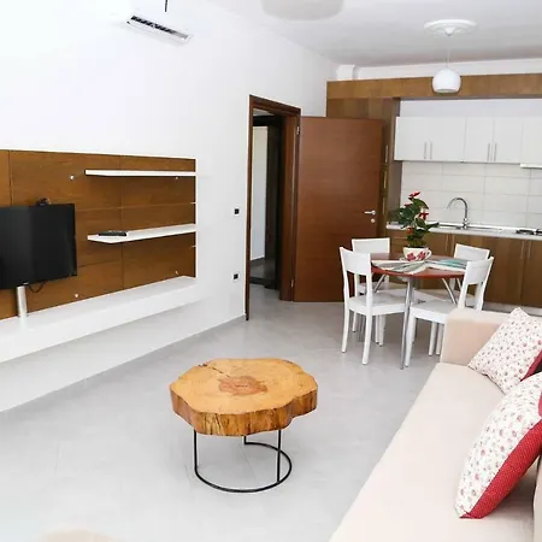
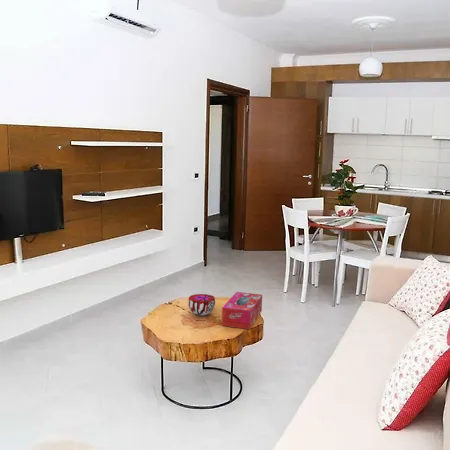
+ decorative bowl (201, 305)
+ tissue box (242, 309)
